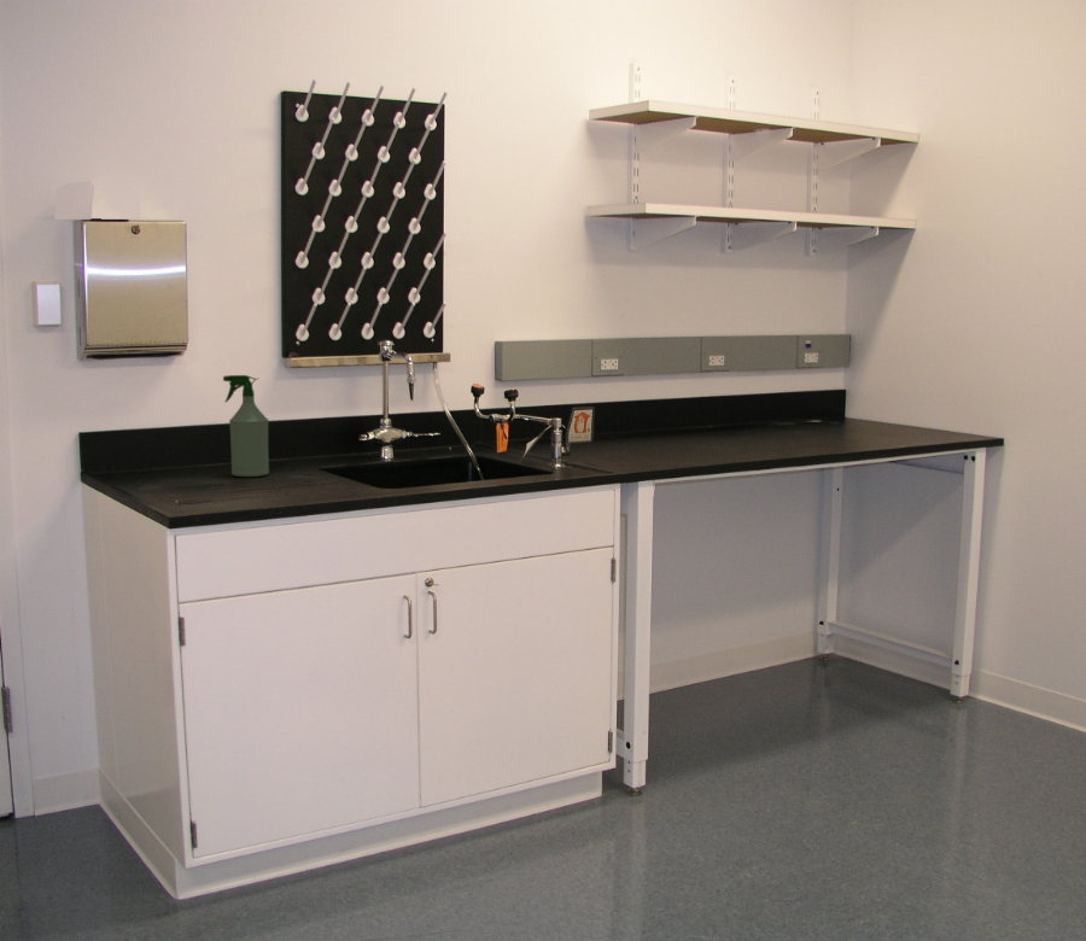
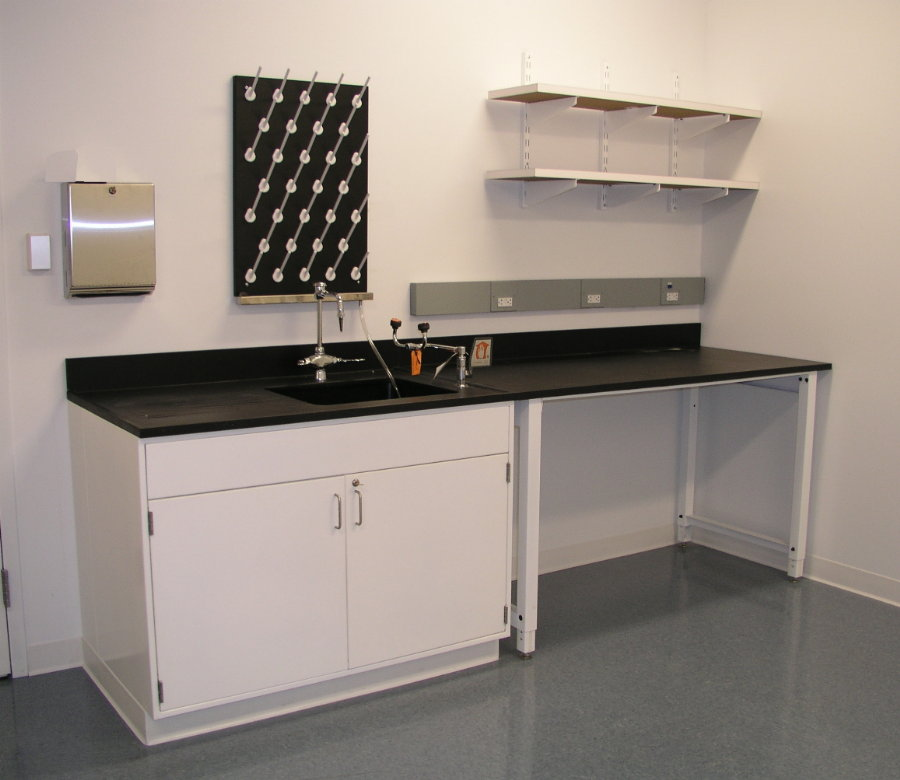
- spray bottle (249, 425)
